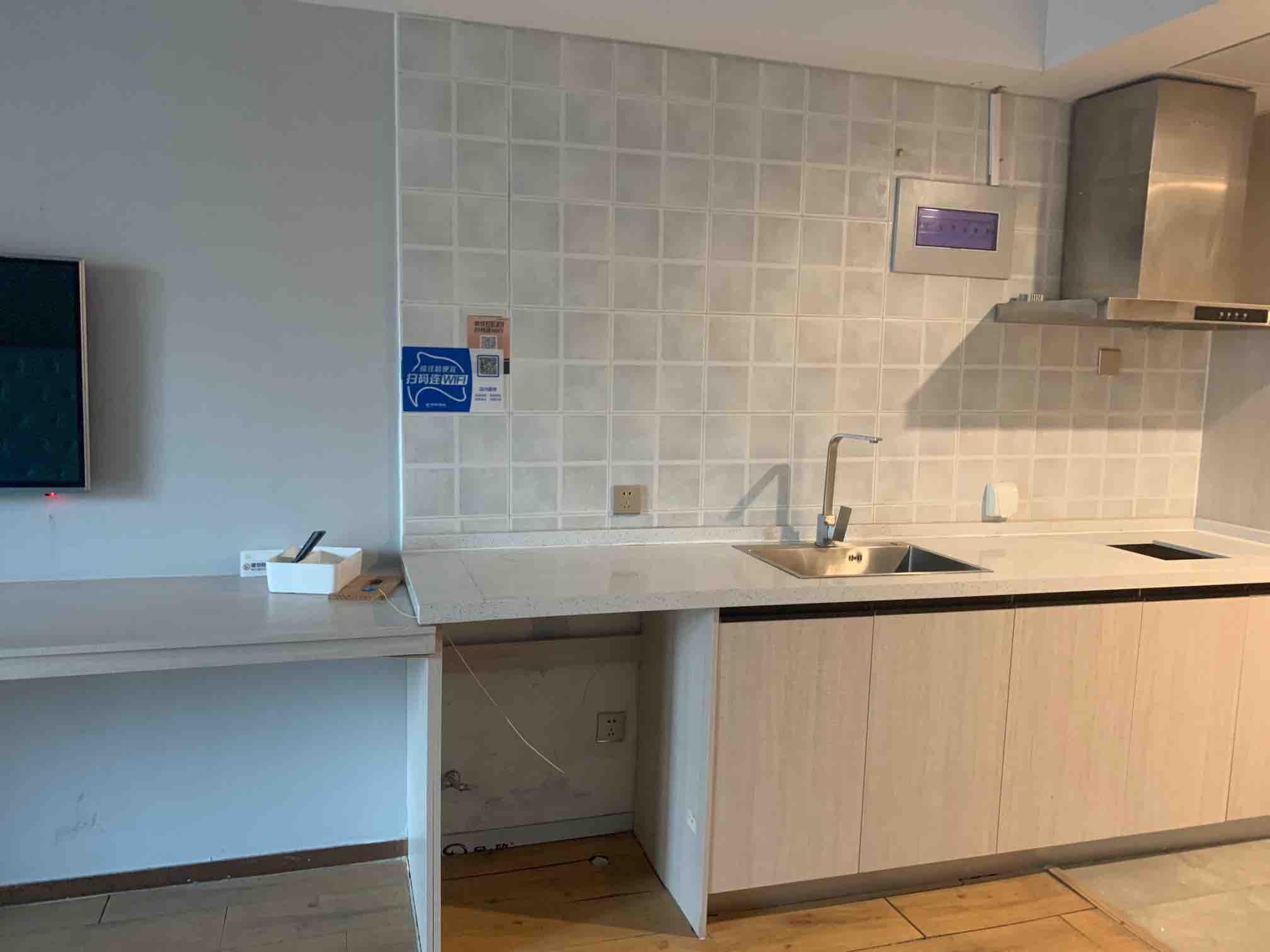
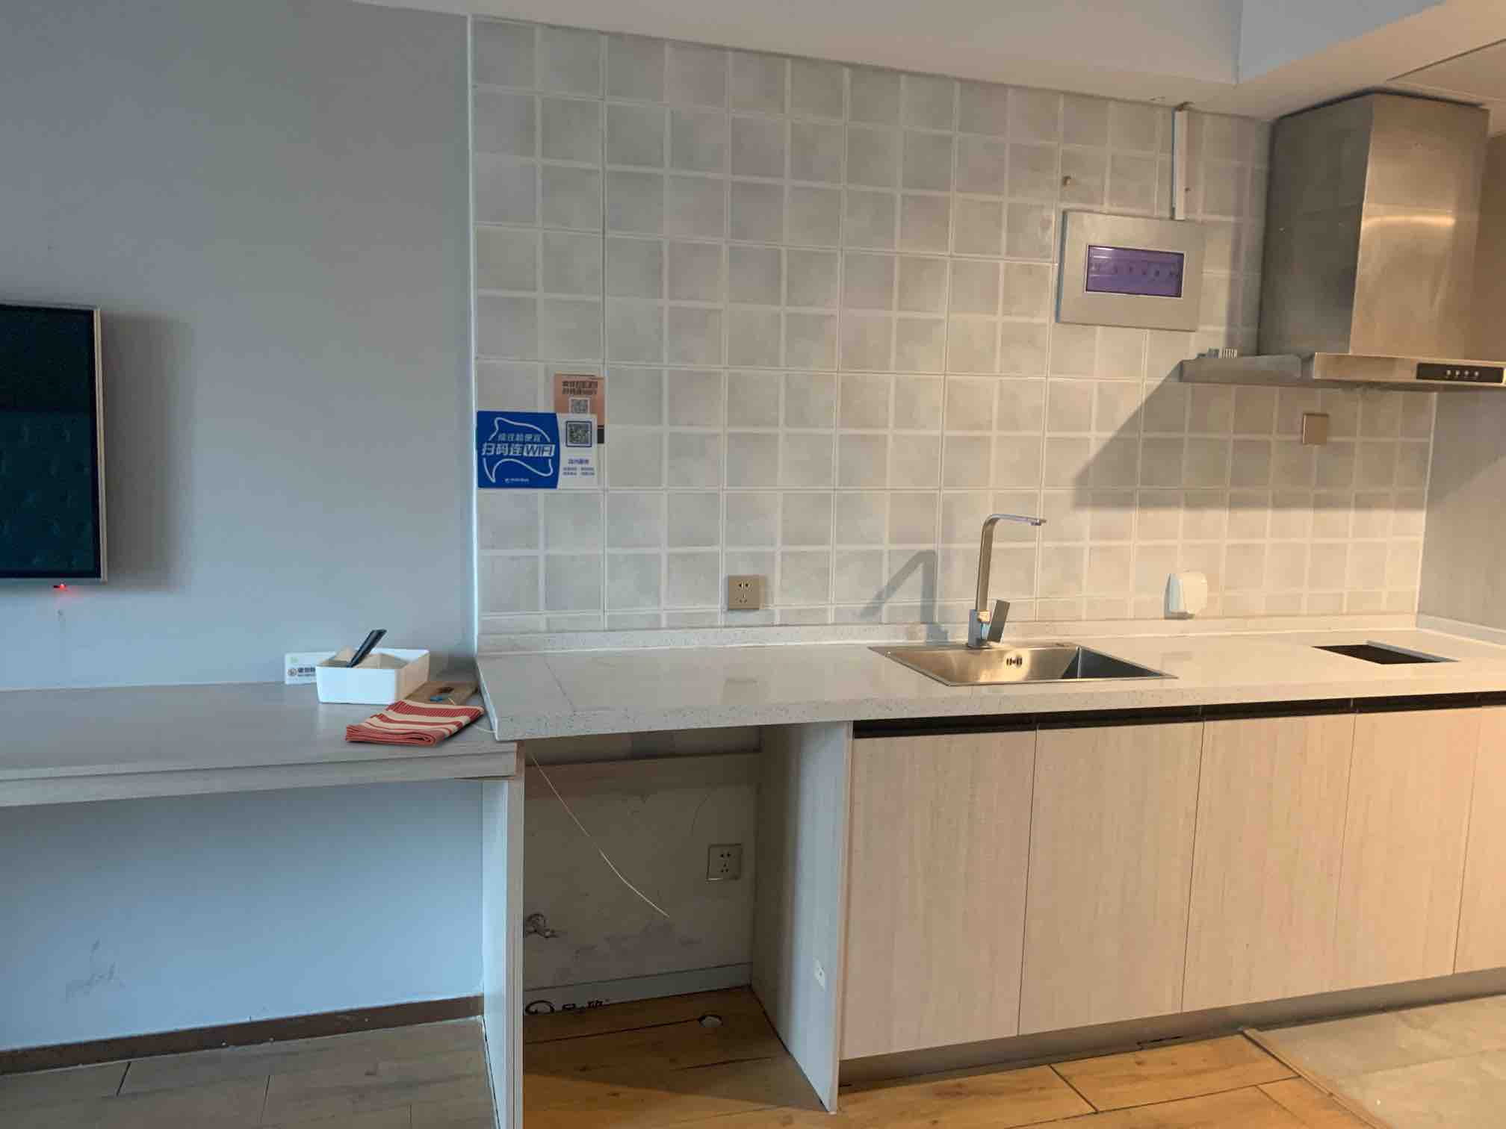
+ dish towel (419, 720)
